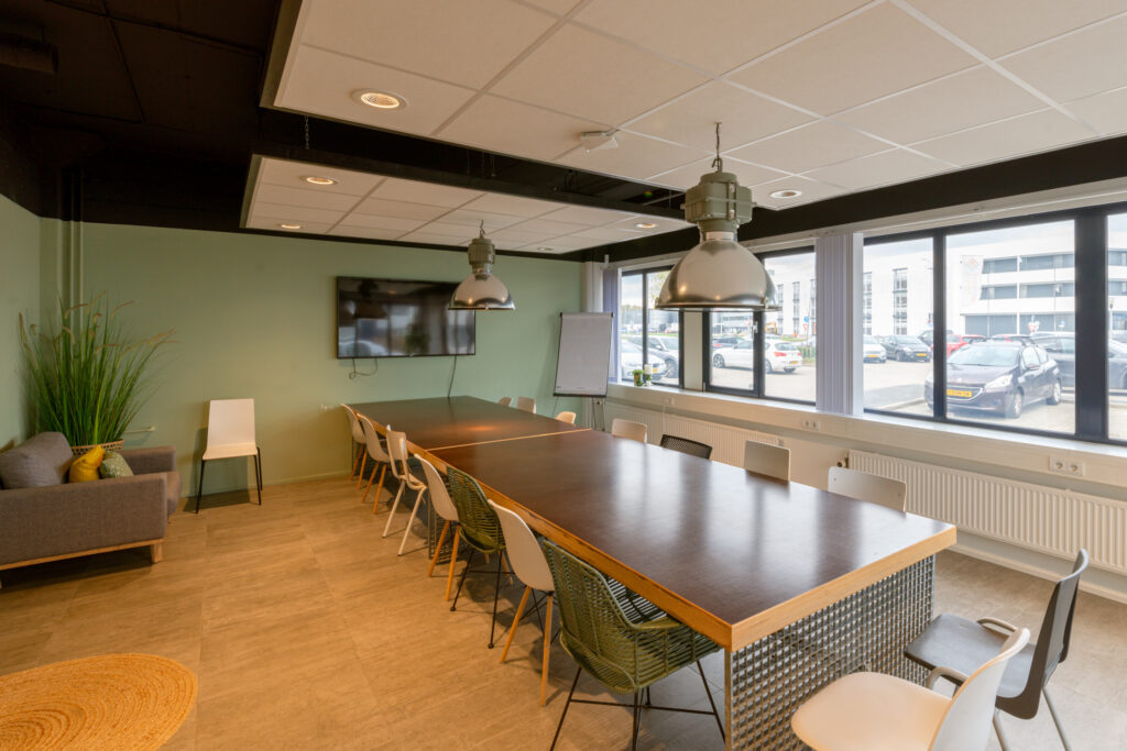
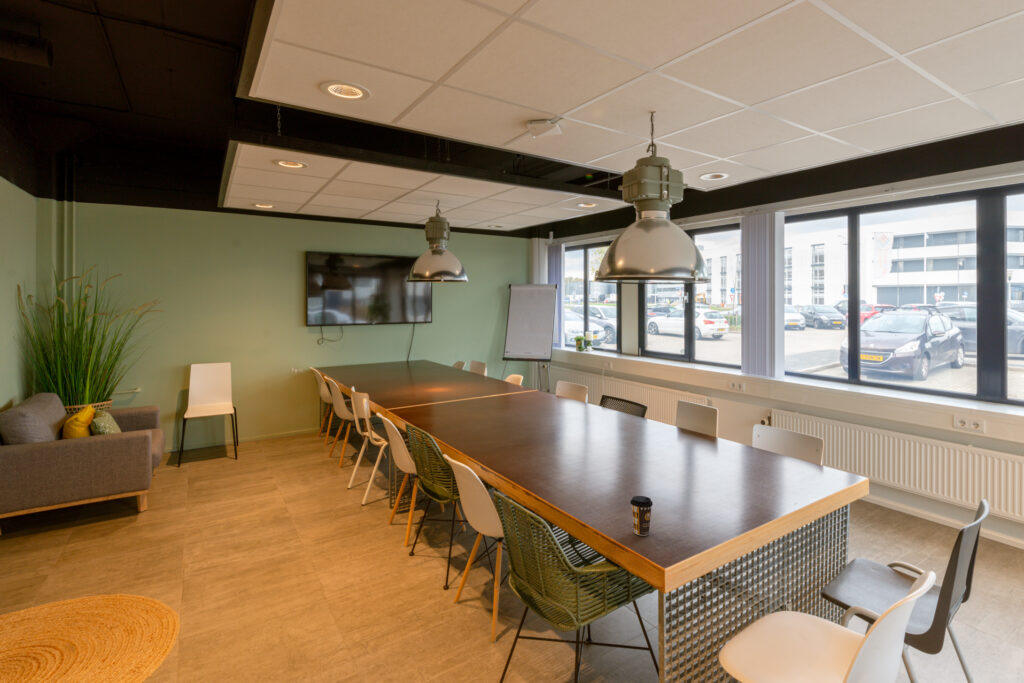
+ coffee cup (641, 515)
